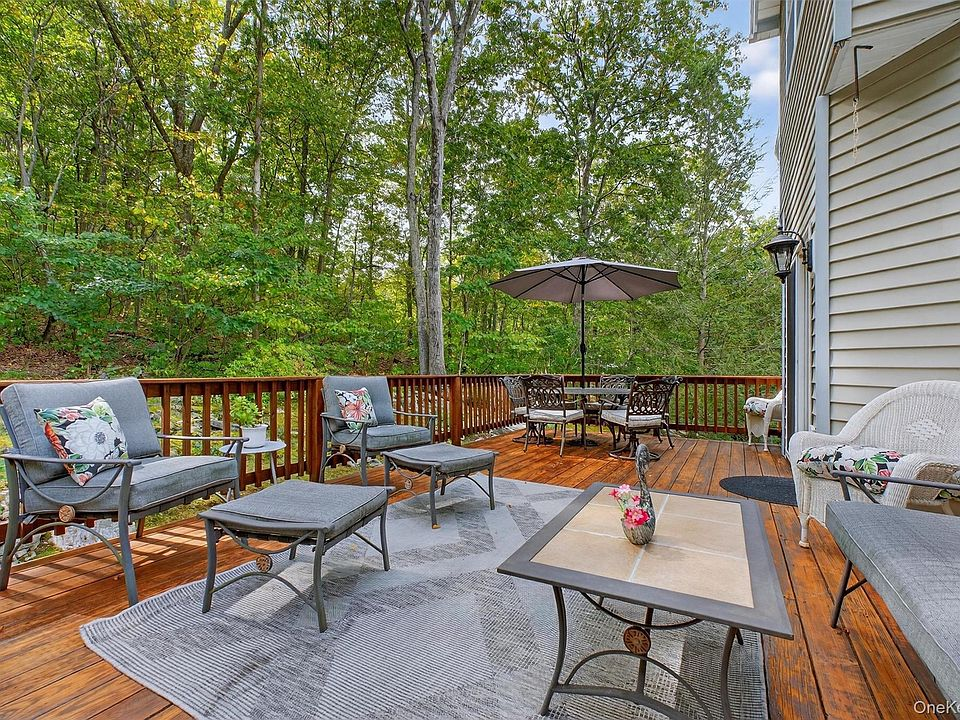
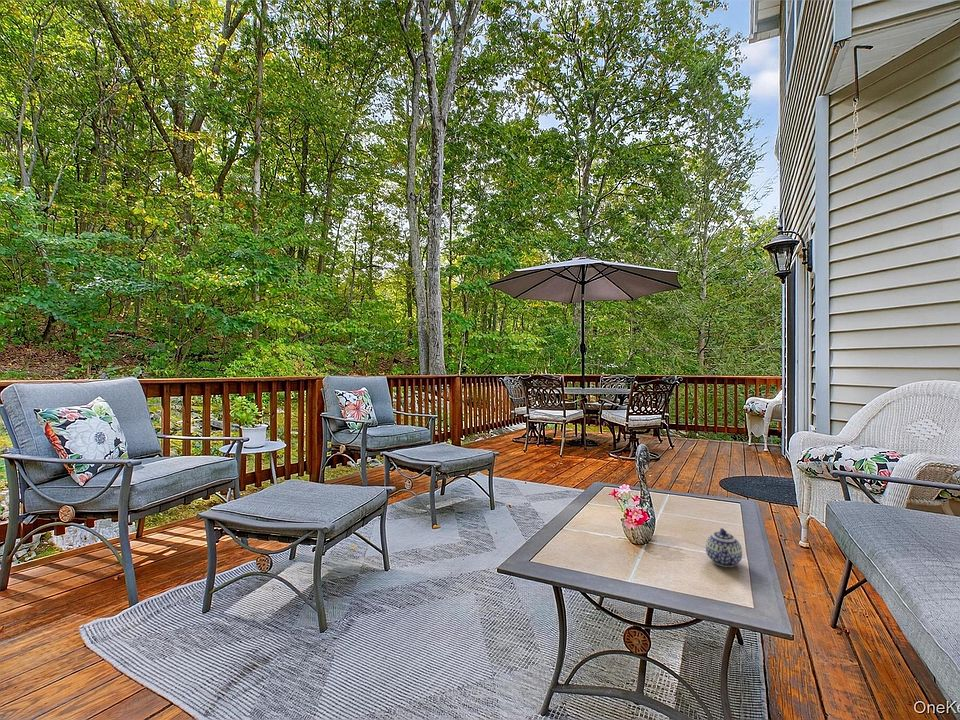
+ teapot (723, 546)
